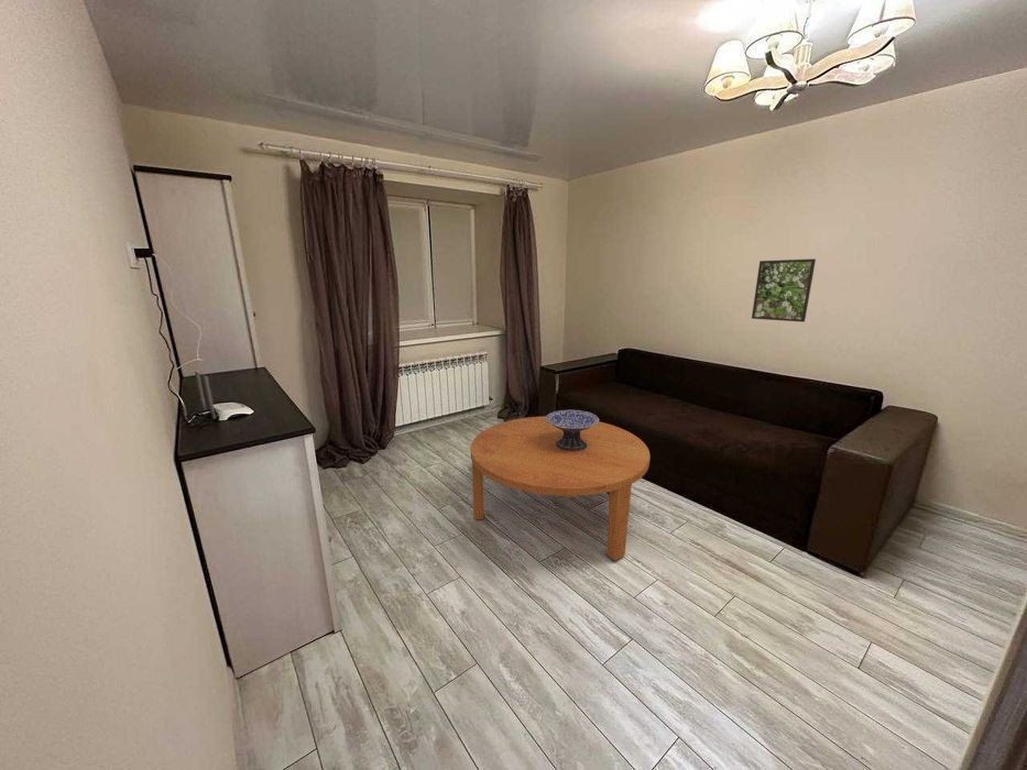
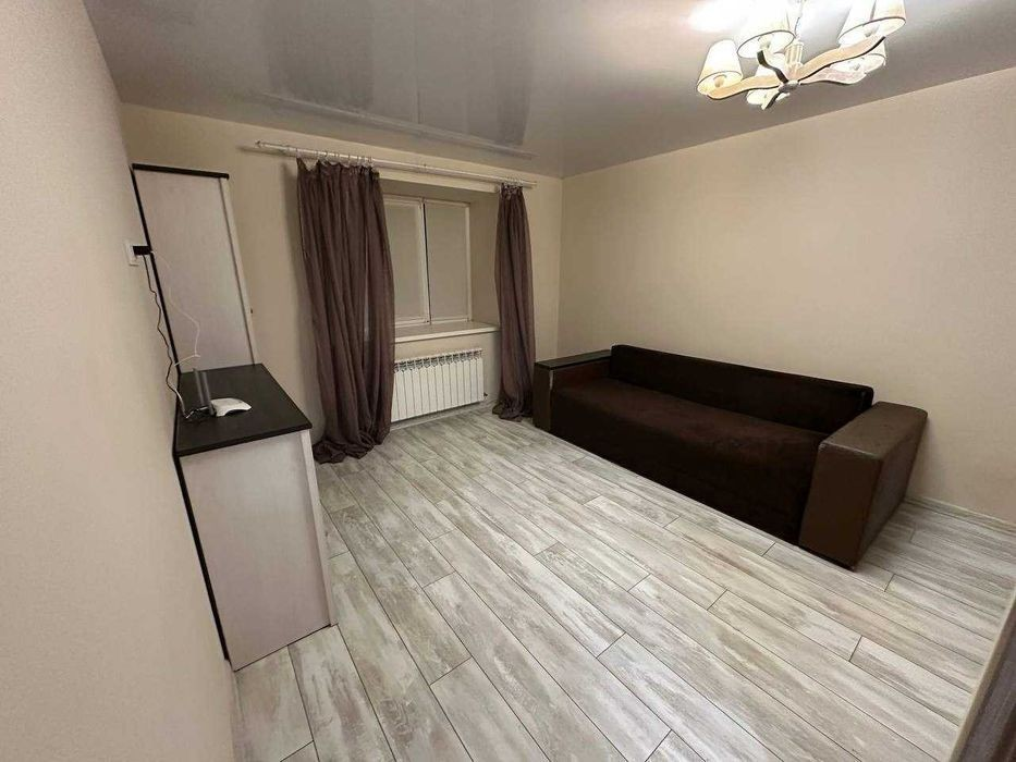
- decorative bowl (571, 431)
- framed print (782, 290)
- coffee table (557, 480)
